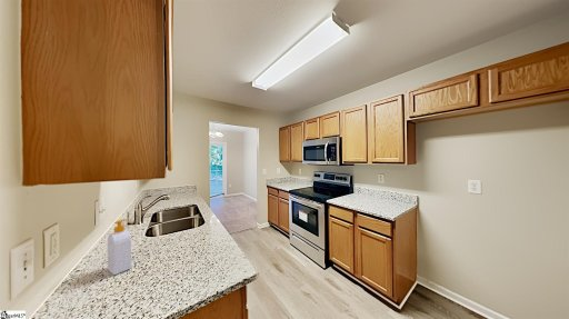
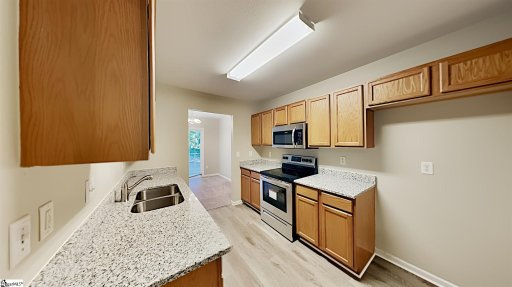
- soap bottle (120, 245)
